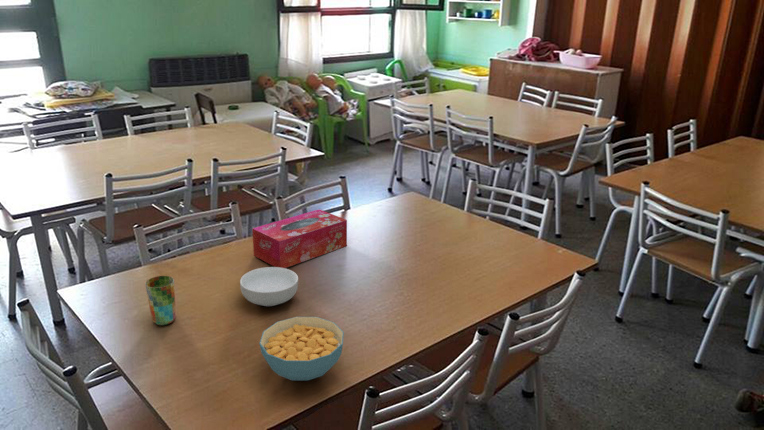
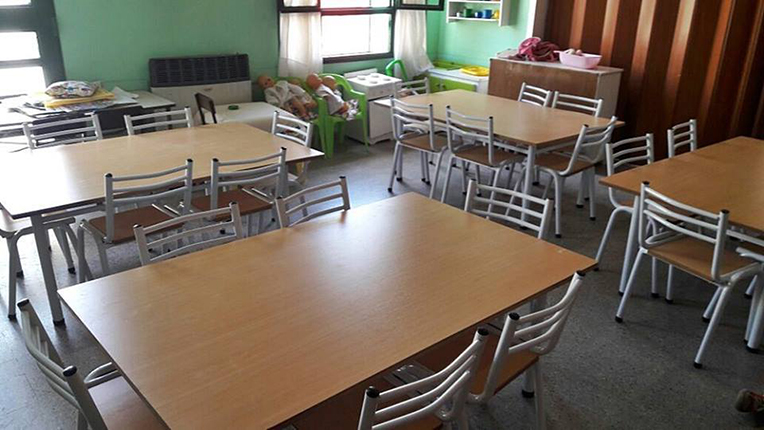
- cereal bowl (302, 355)
- cup (162, 301)
- cereal bowl (269, 289)
- tissue box (301, 237)
